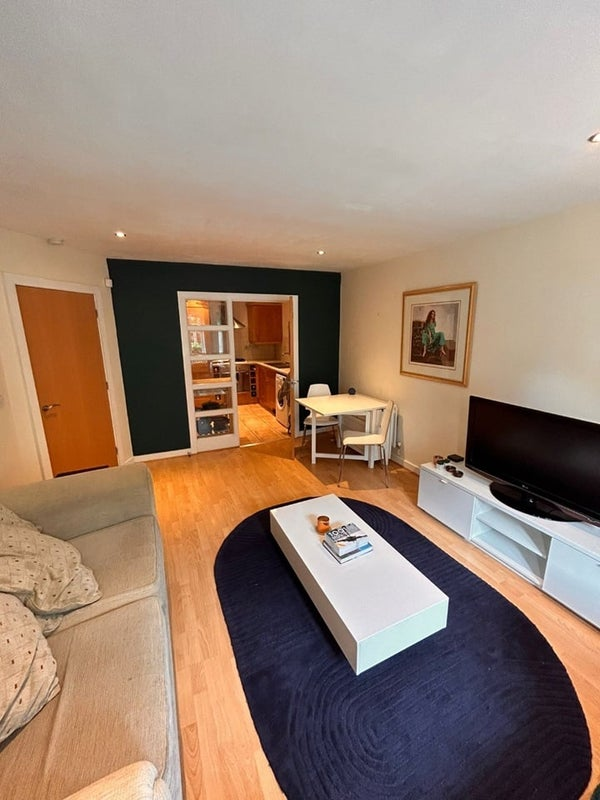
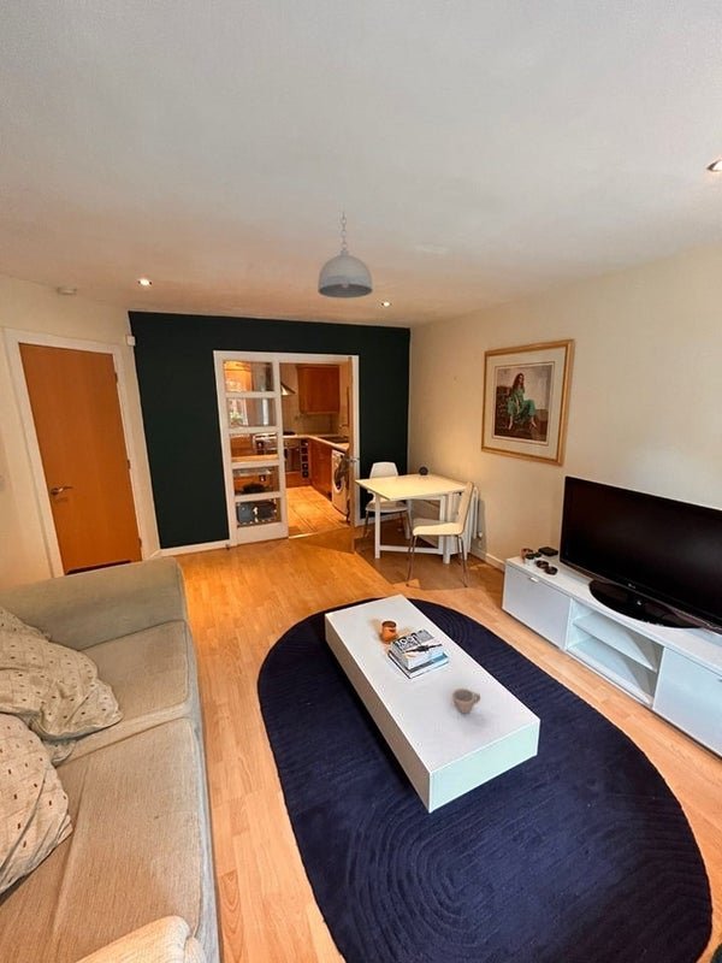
+ pendant light (344, 252)
+ cup (466, 701)
